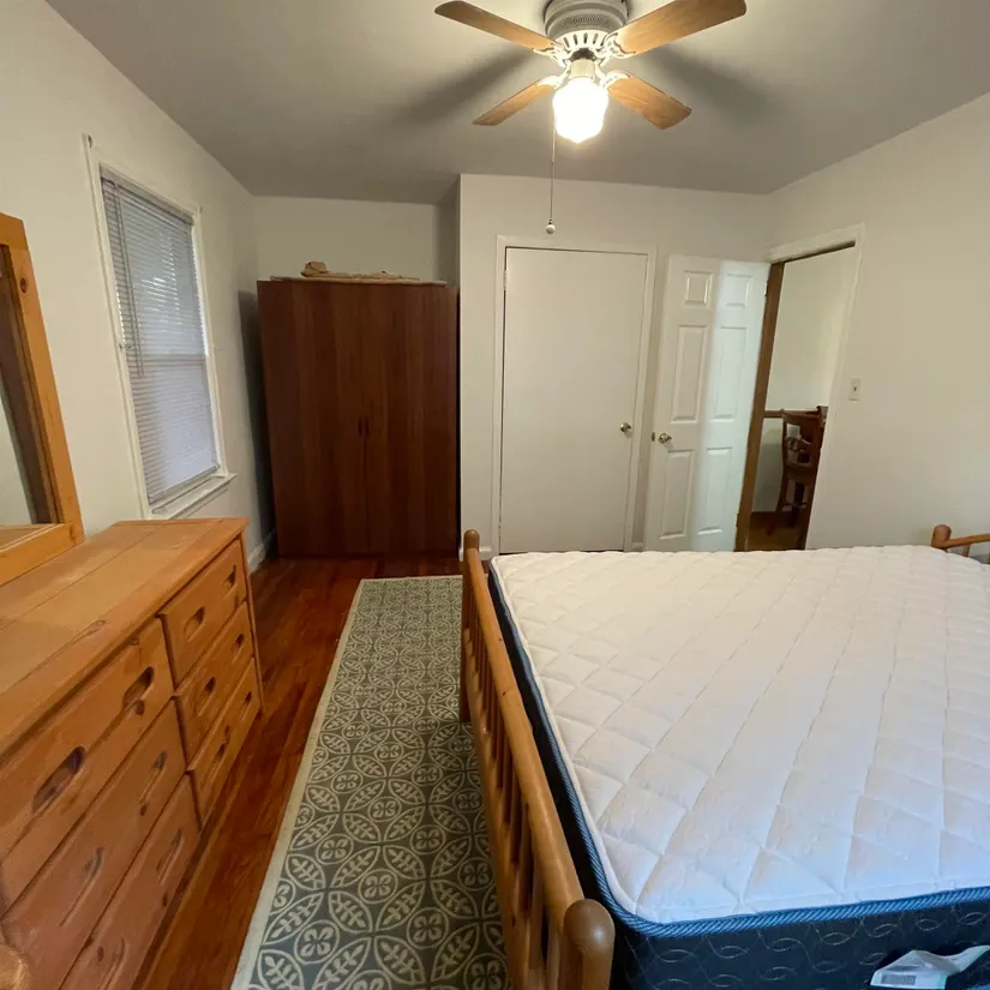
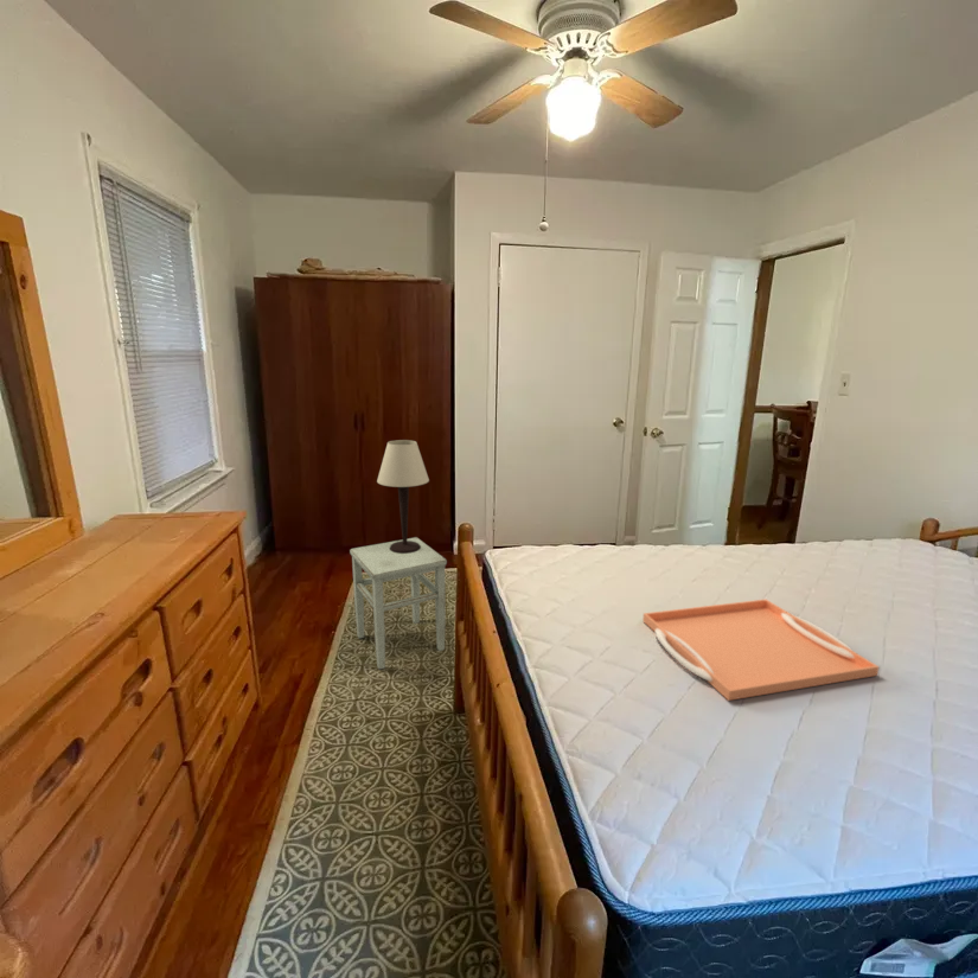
+ stool (399, 600)
+ serving tray (749, 641)
+ table lamp (403, 496)
